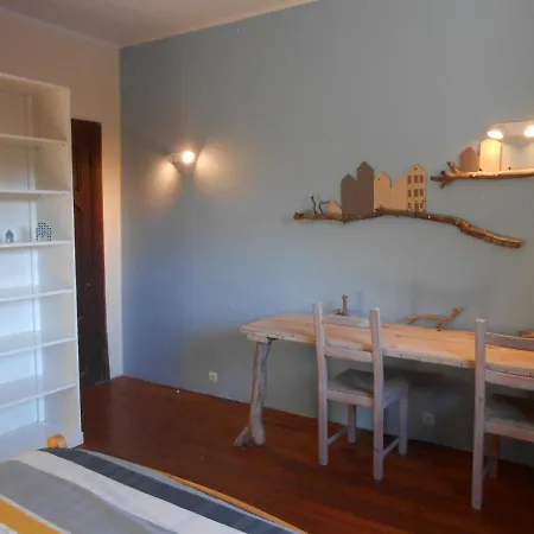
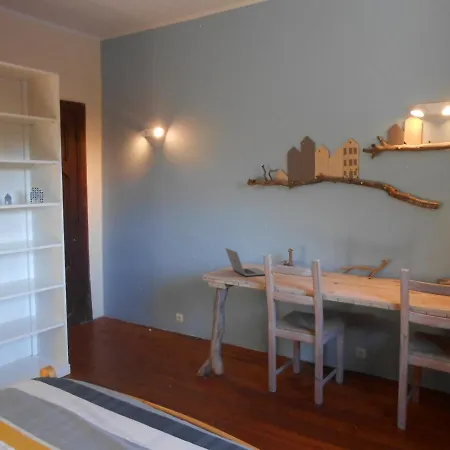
+ laptop (240, 262)
